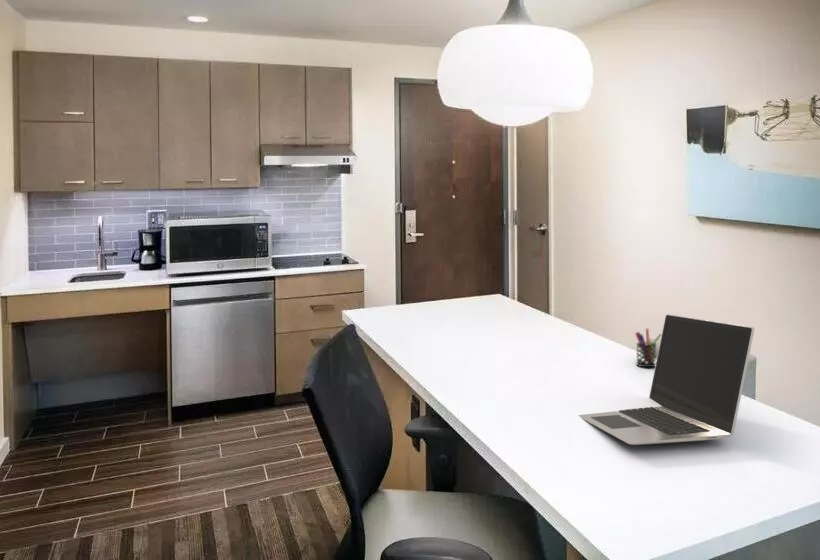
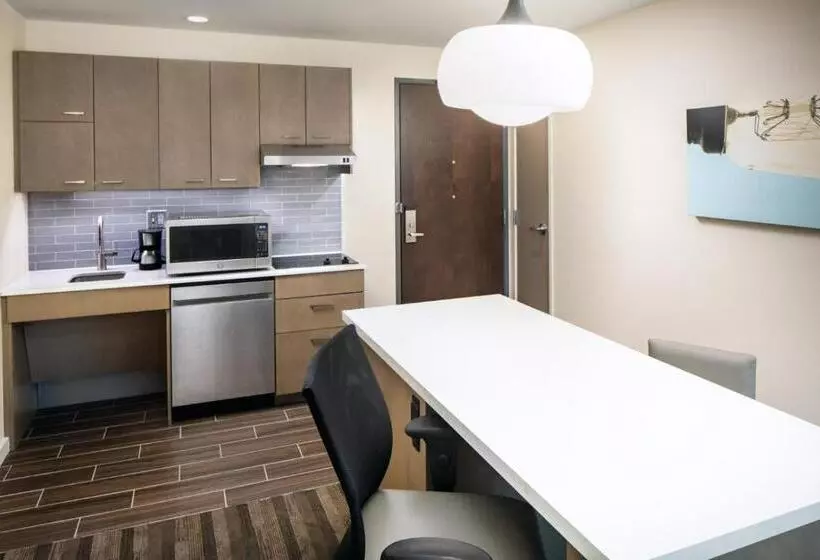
- laptop (654, 372)
- pen holder (648, 346)
